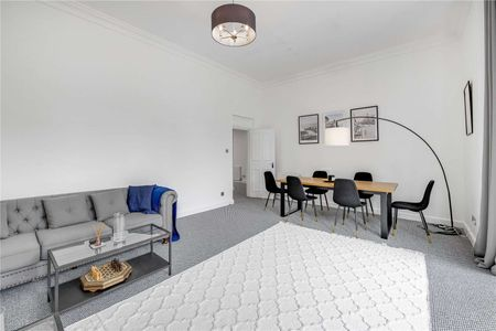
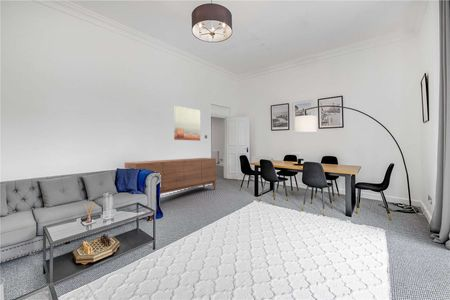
+ sideboard (177, 178)
+ wall art (187, 124)
